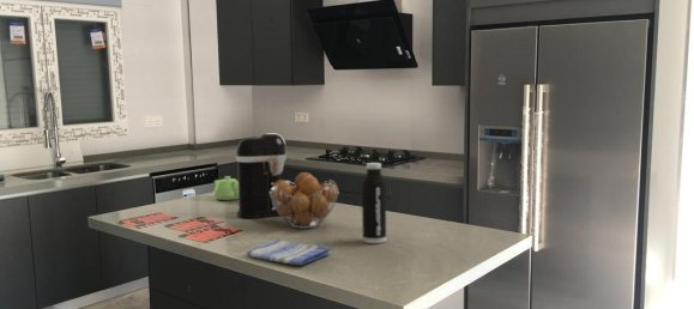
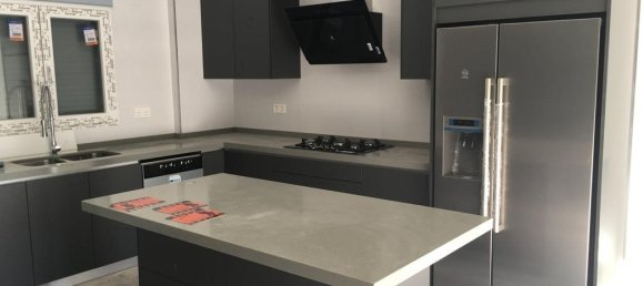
- teapot (227, 187)
- fruit basket (304, 199)
- coffee maker (261, 174)
- water bottle (374, 201)
- dish towel (288, 250)
